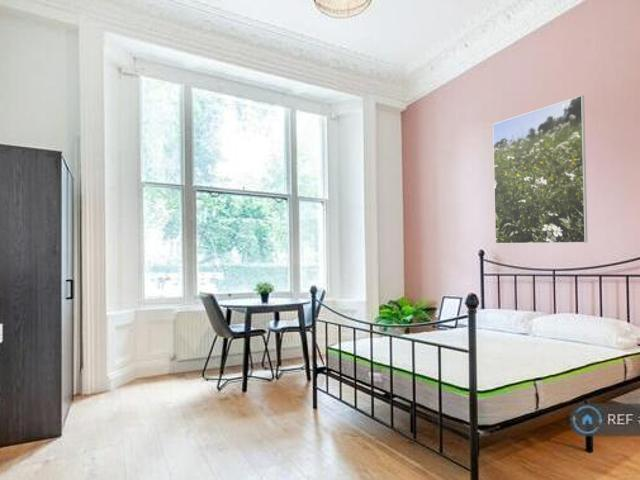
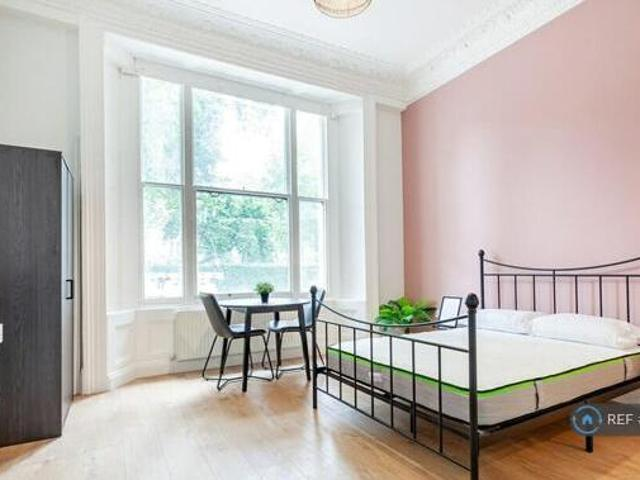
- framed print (535, 177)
